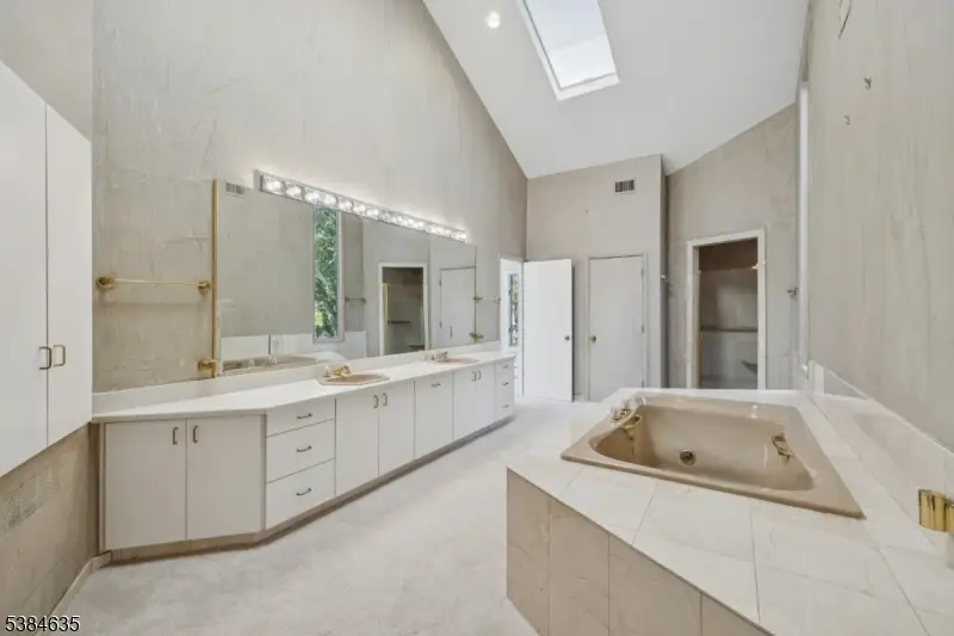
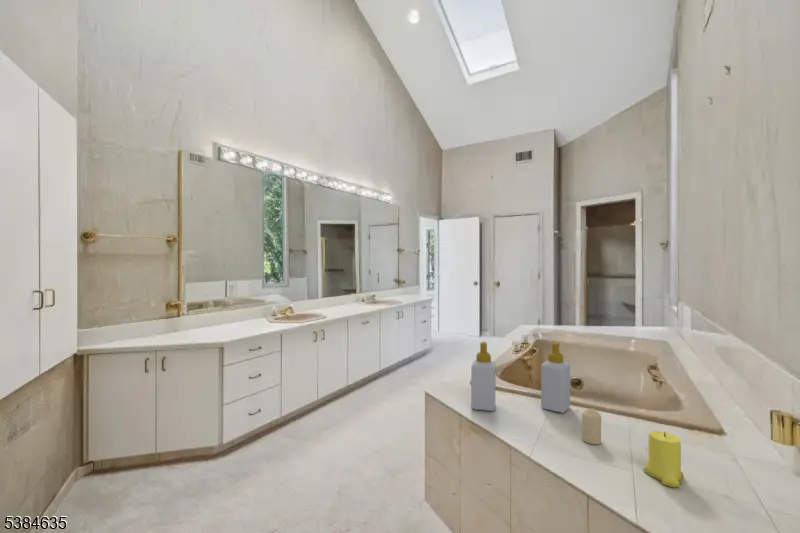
+ candle (591, 425)
+ candle (662, 454)
+ soap bottle (483, 375)
+ soap bottle (555, 375)
